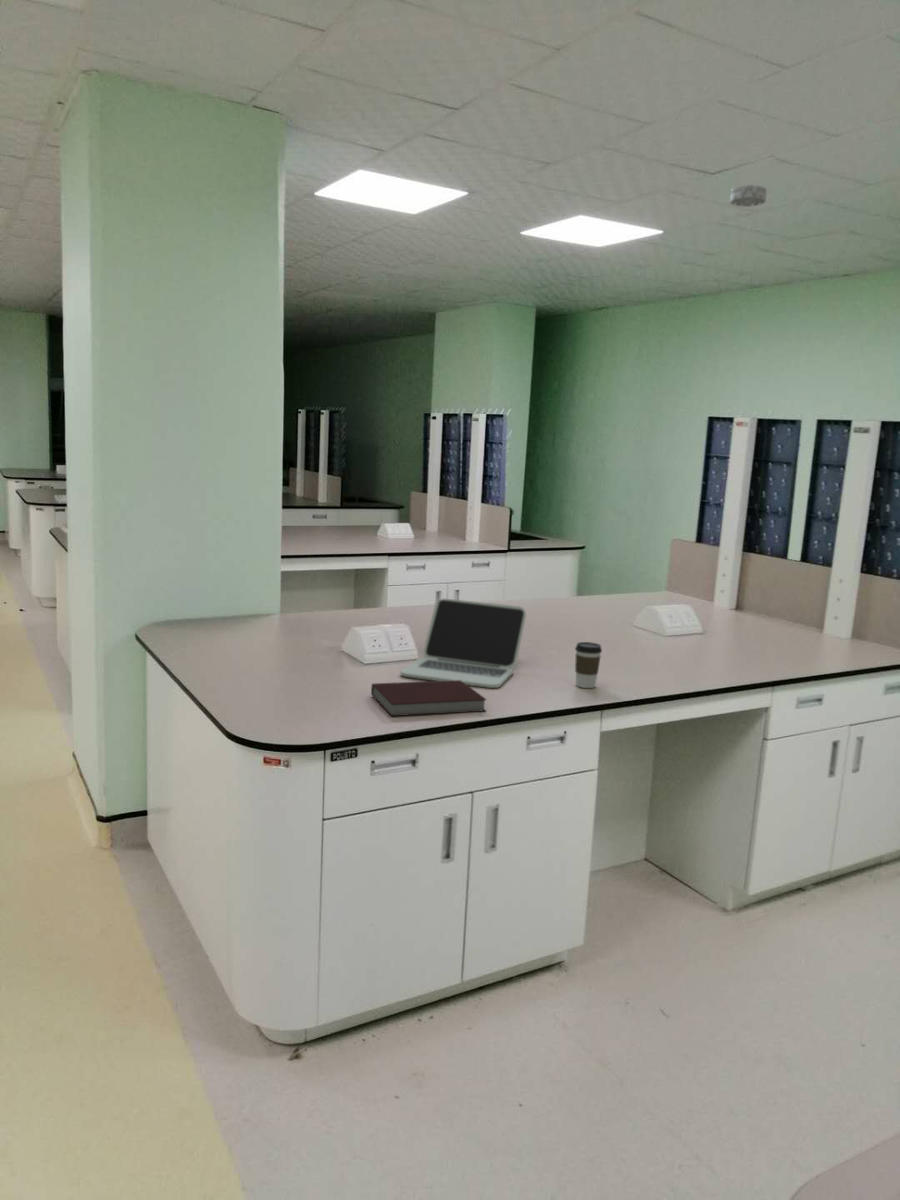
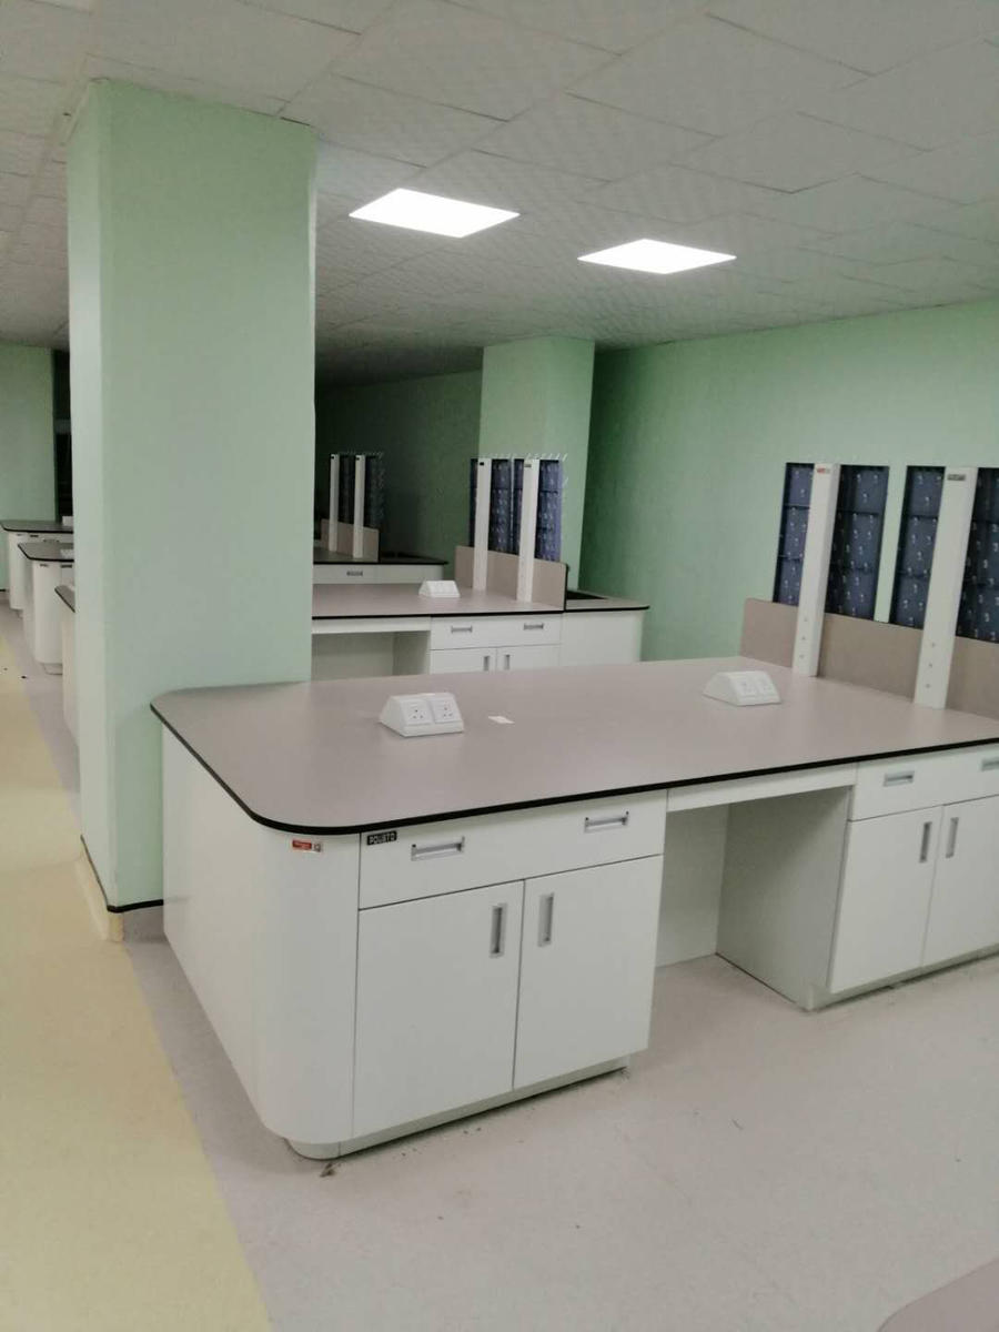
- notebook (427, 697)
- laptop (465, 640)
- smoke detector (748, 195)
- coffee cup (587, 665)
